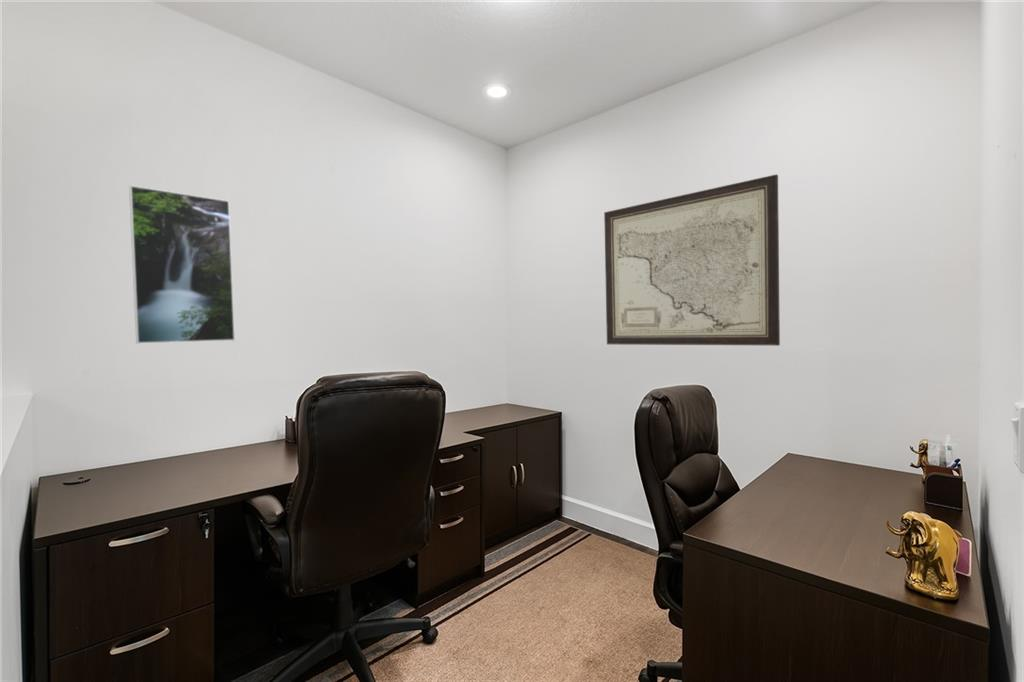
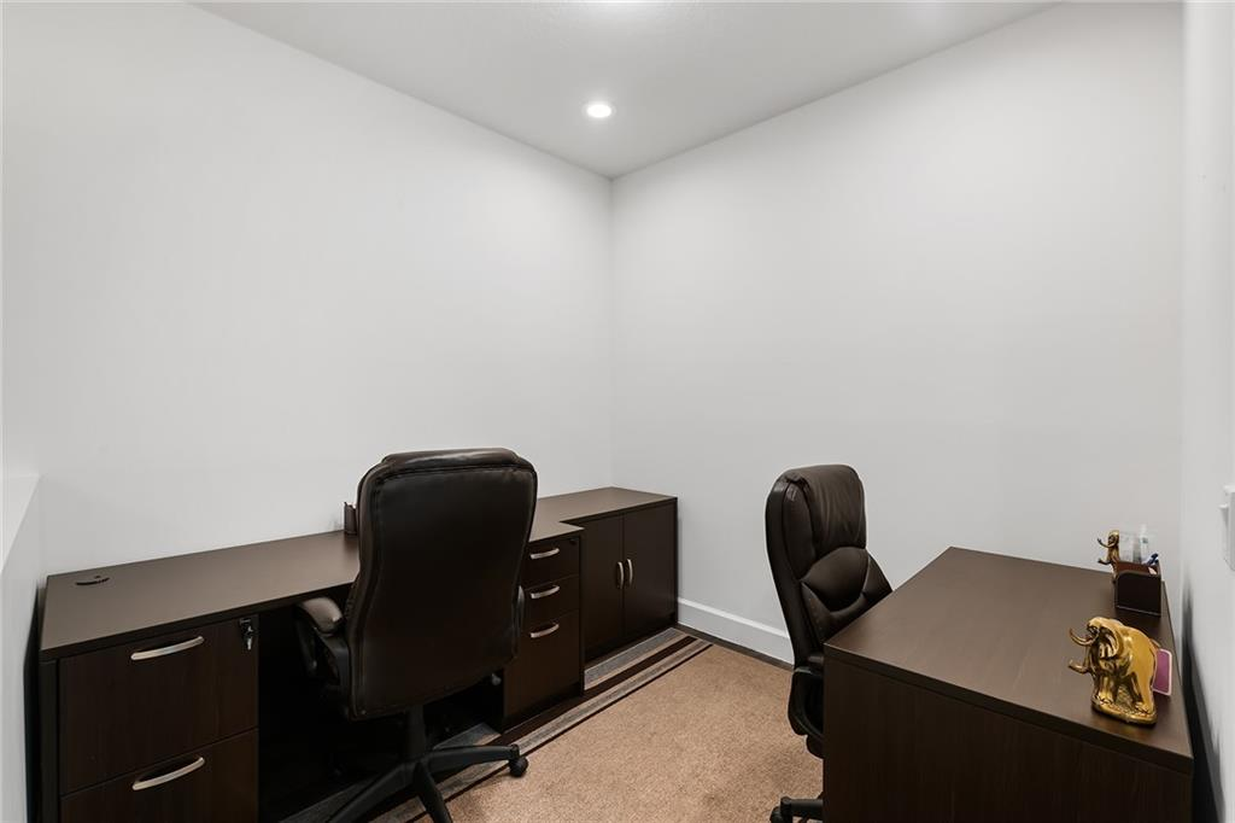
- wall art (681, 270)
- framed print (185, 268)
